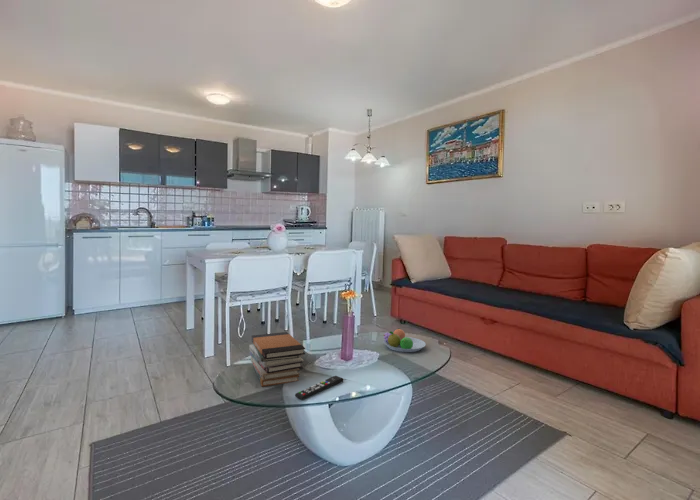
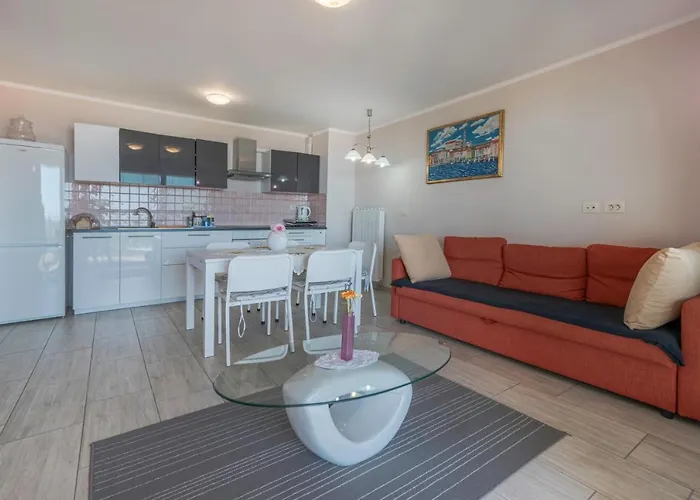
- fruit bowl (403, 338)
- book stack (275, 356)
- remote control (320, 386)
